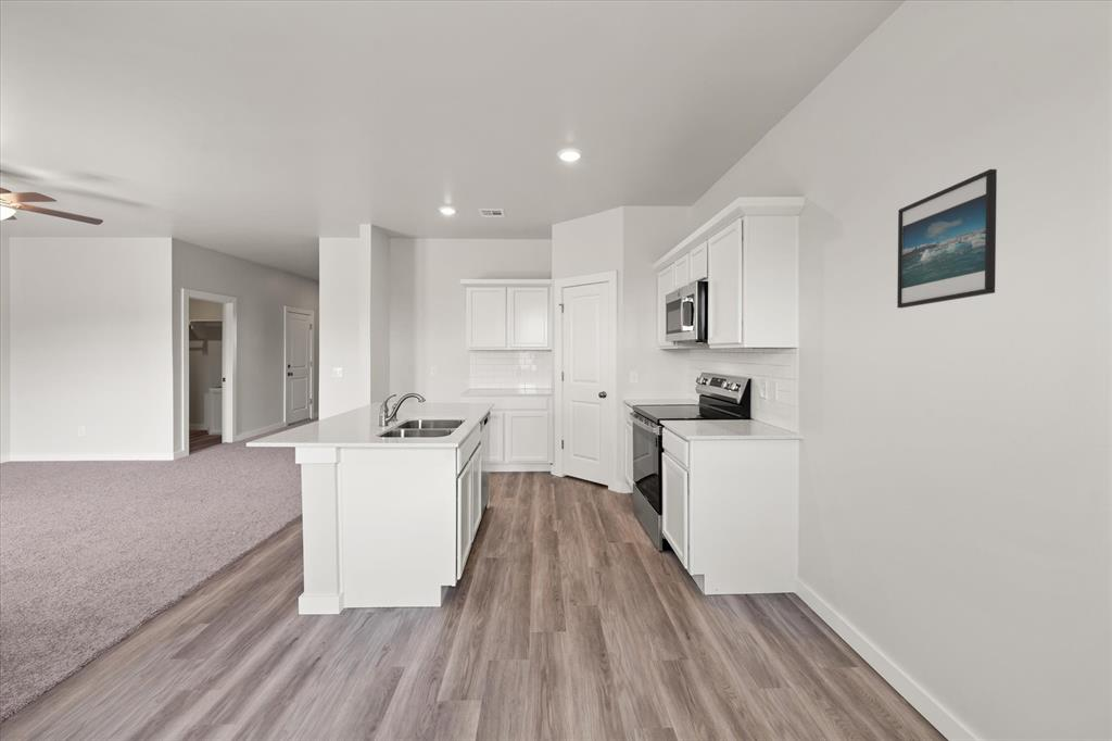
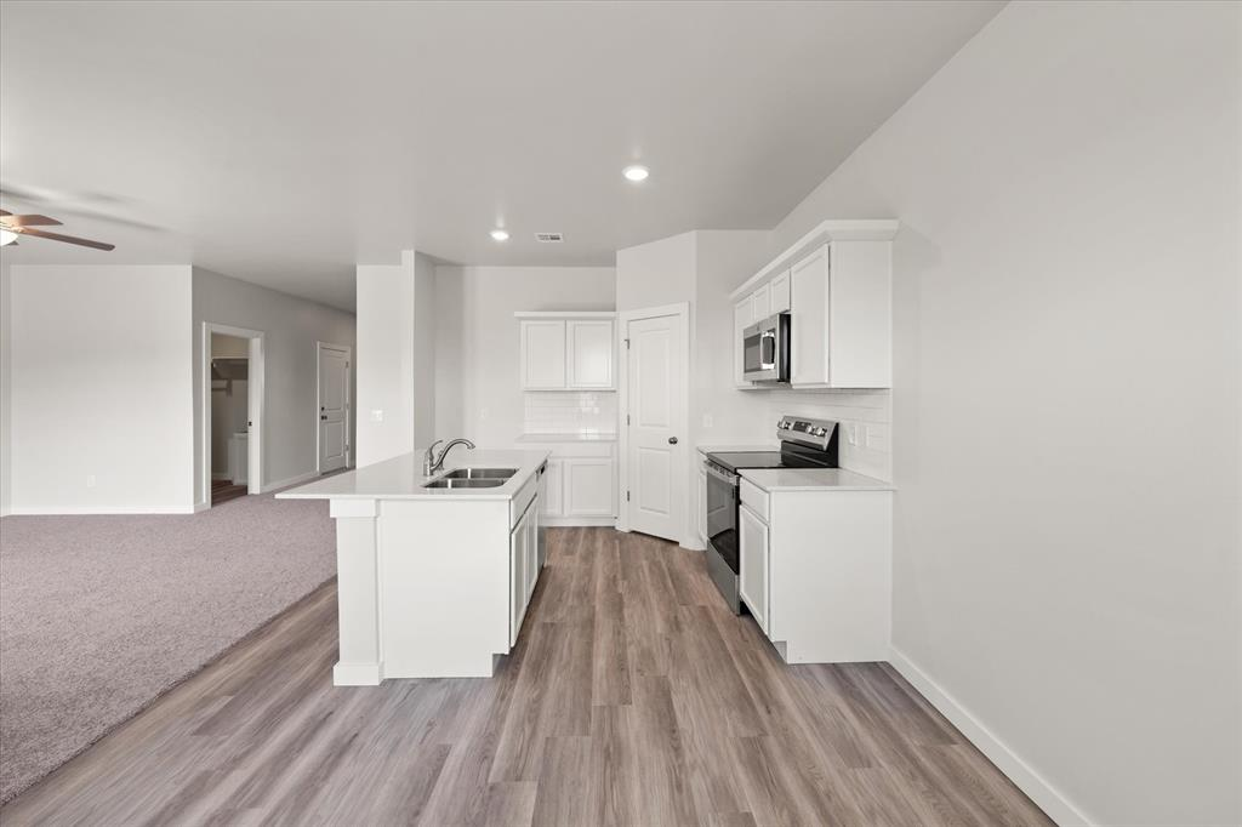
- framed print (940, 246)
